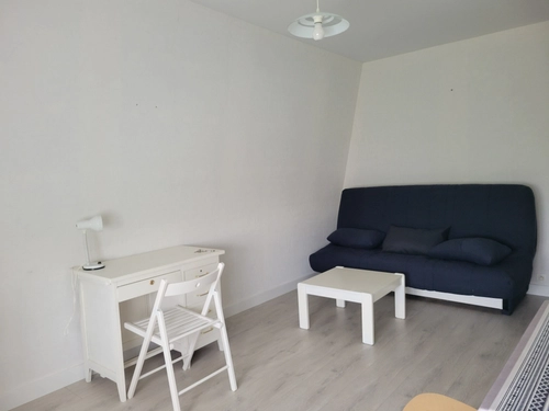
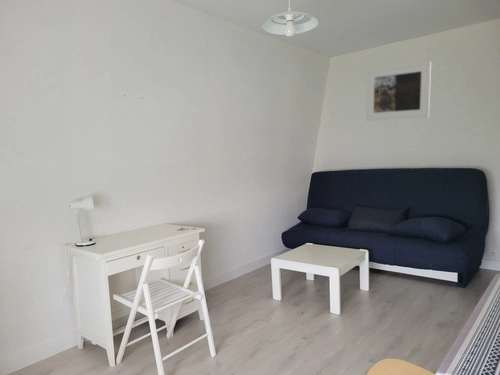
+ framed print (396, 93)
